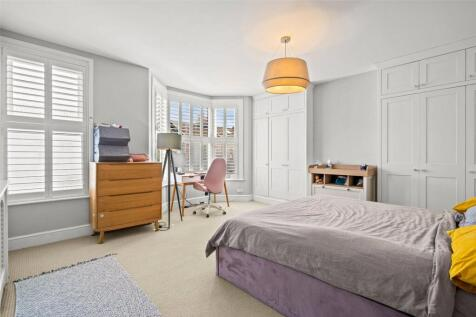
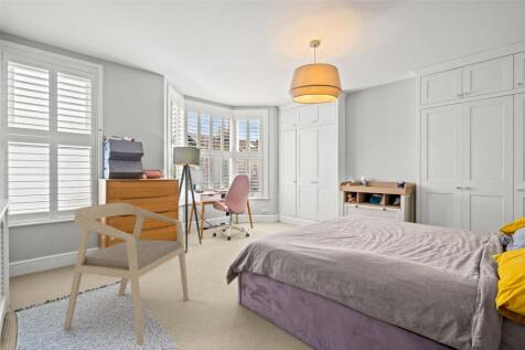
+ armchair (130, 259)
